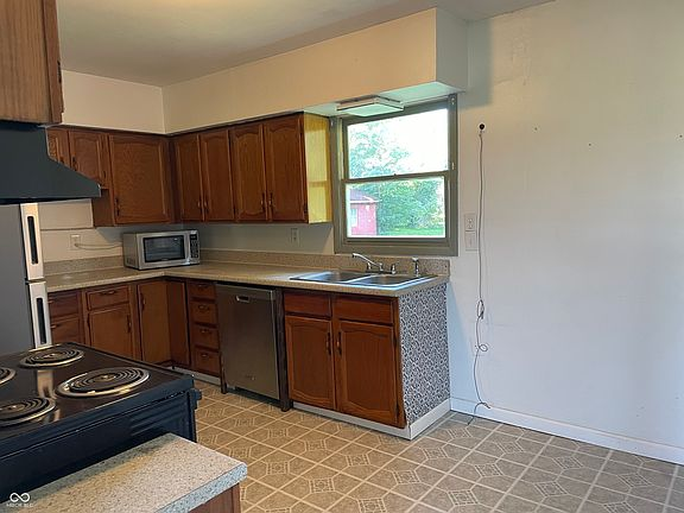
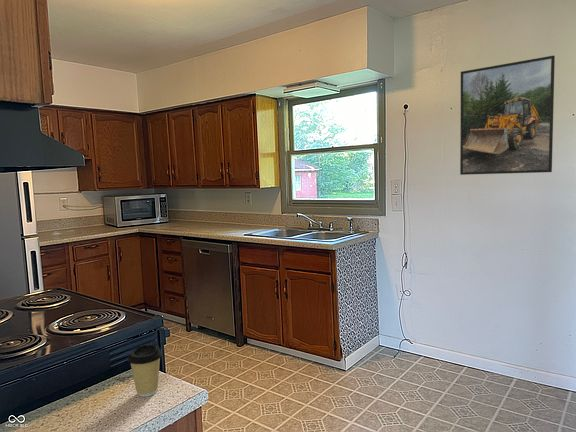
+ coffee cup (146, 370)
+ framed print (504, 119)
